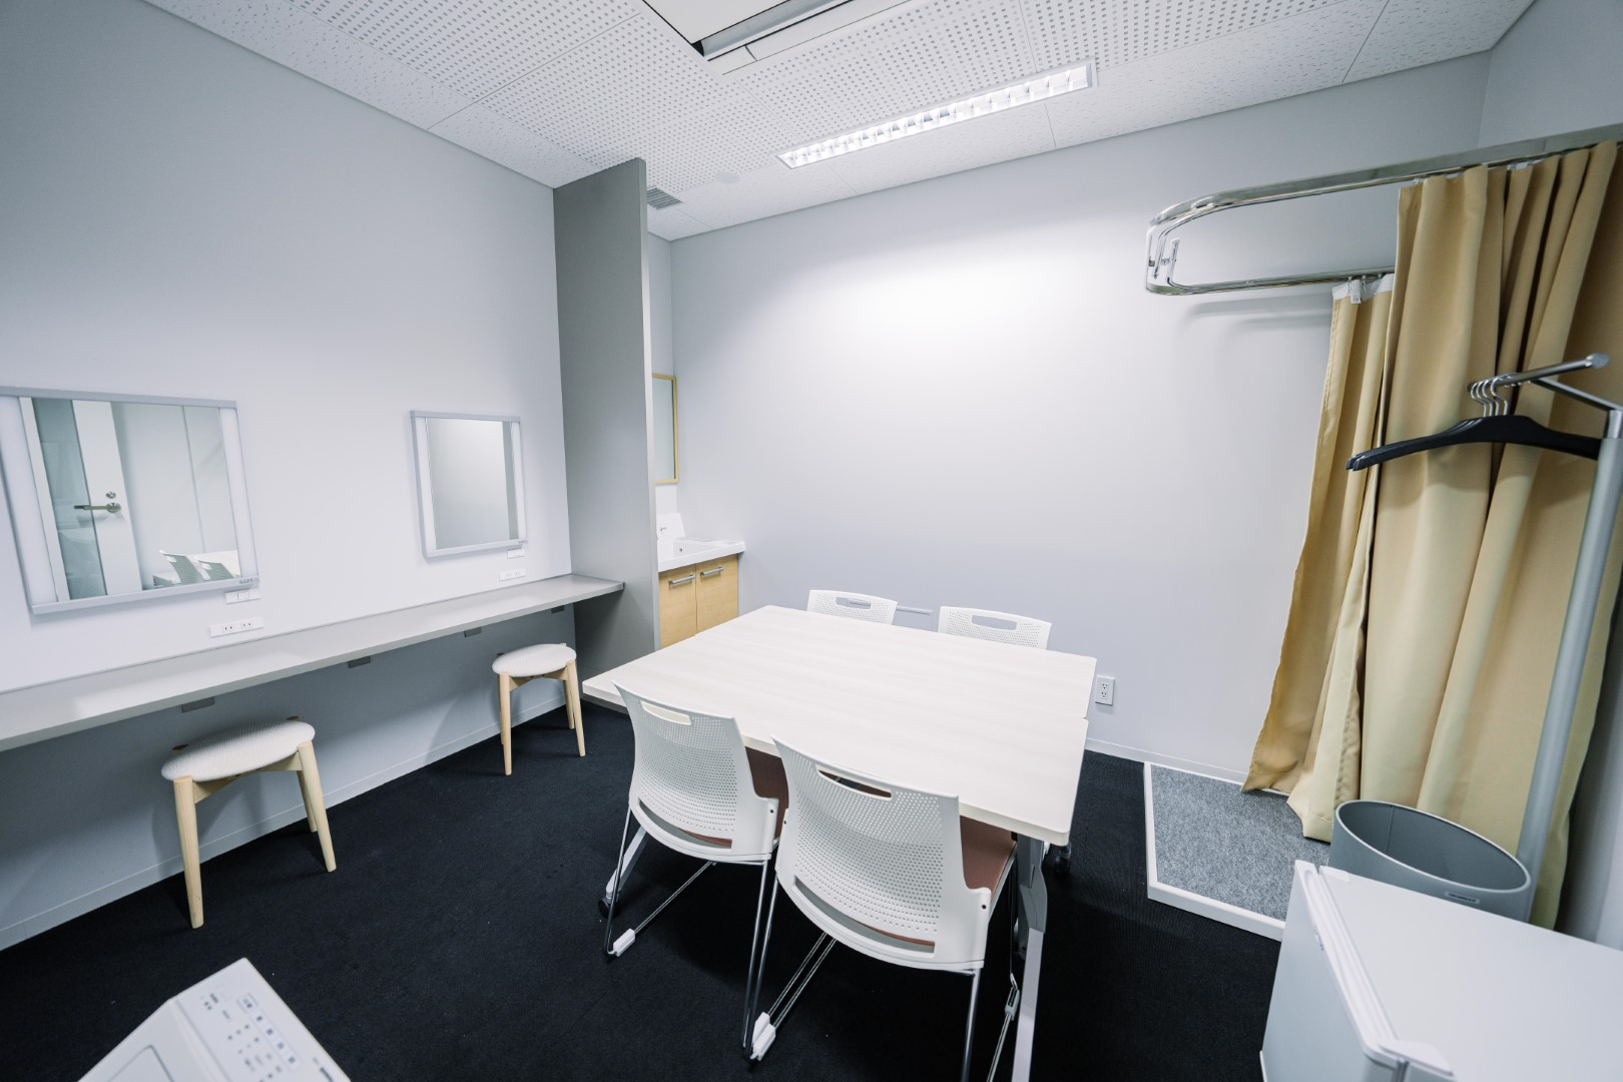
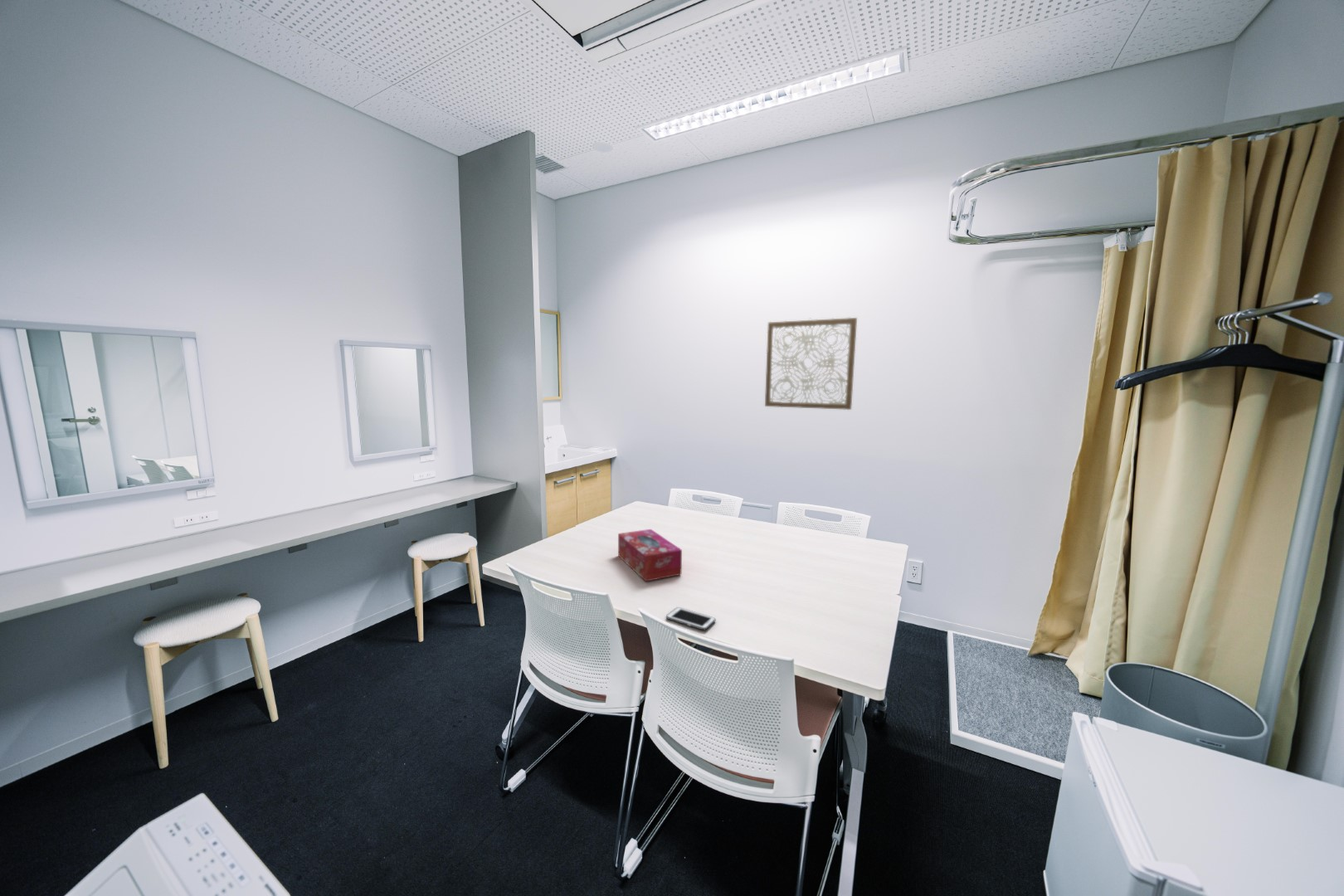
+ cell phone (690, 618)
+ wall art (804, 363)
+ tissue box (648, 553)
